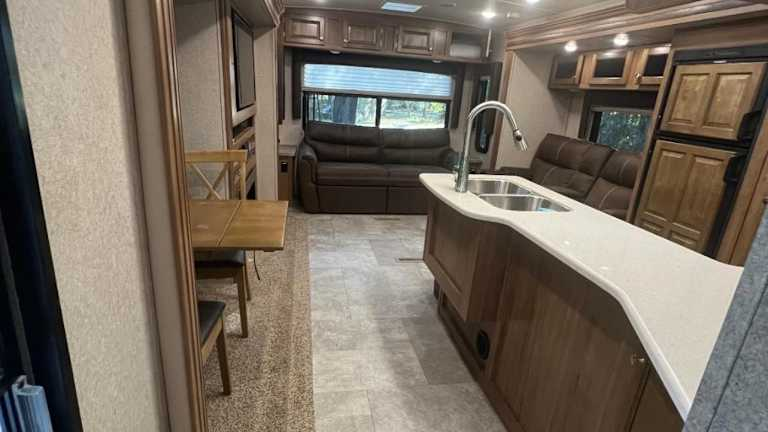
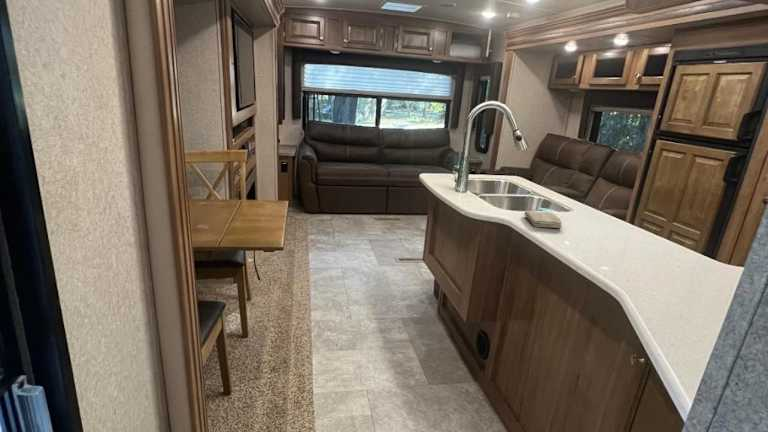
+ washcloth (543, 218)
